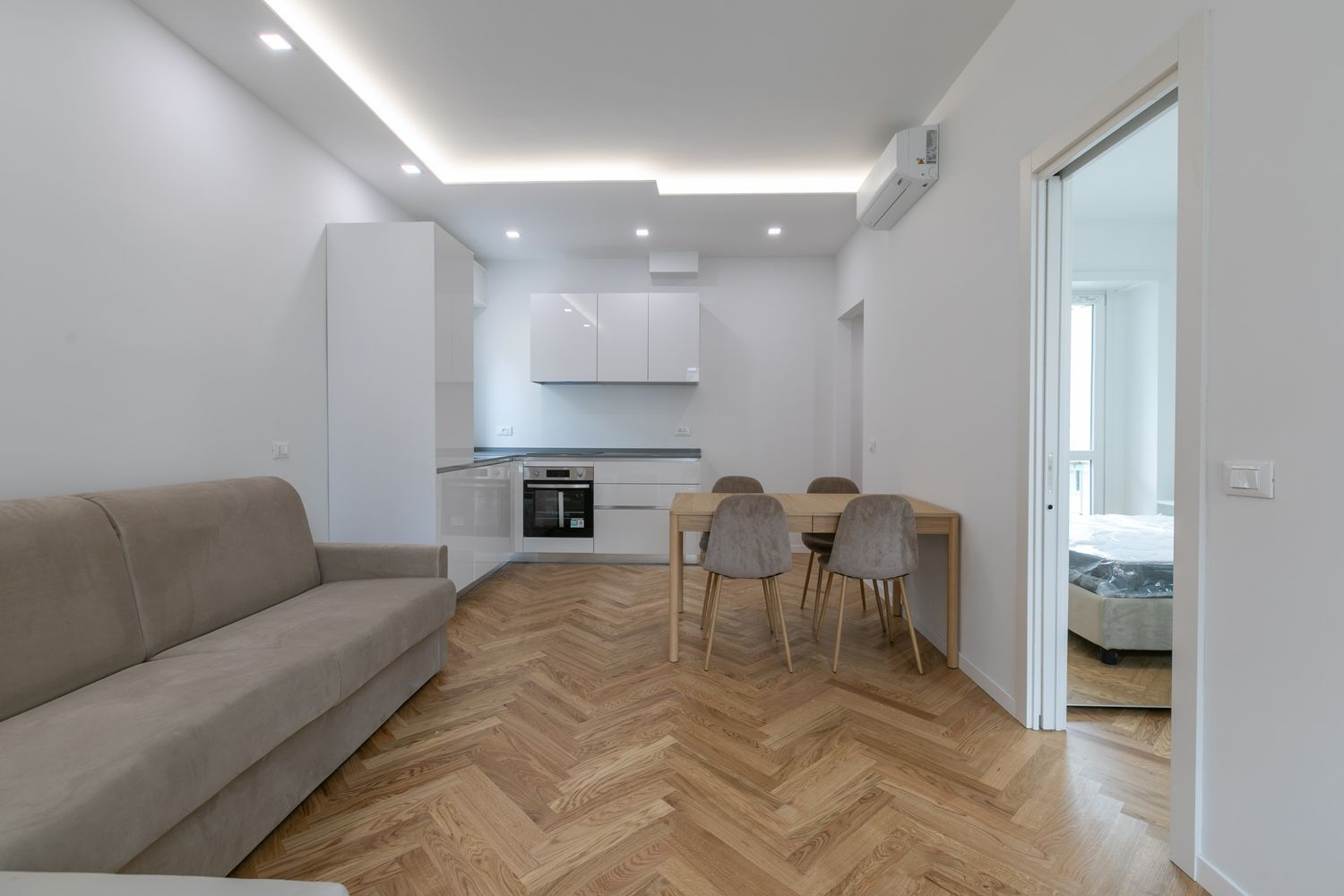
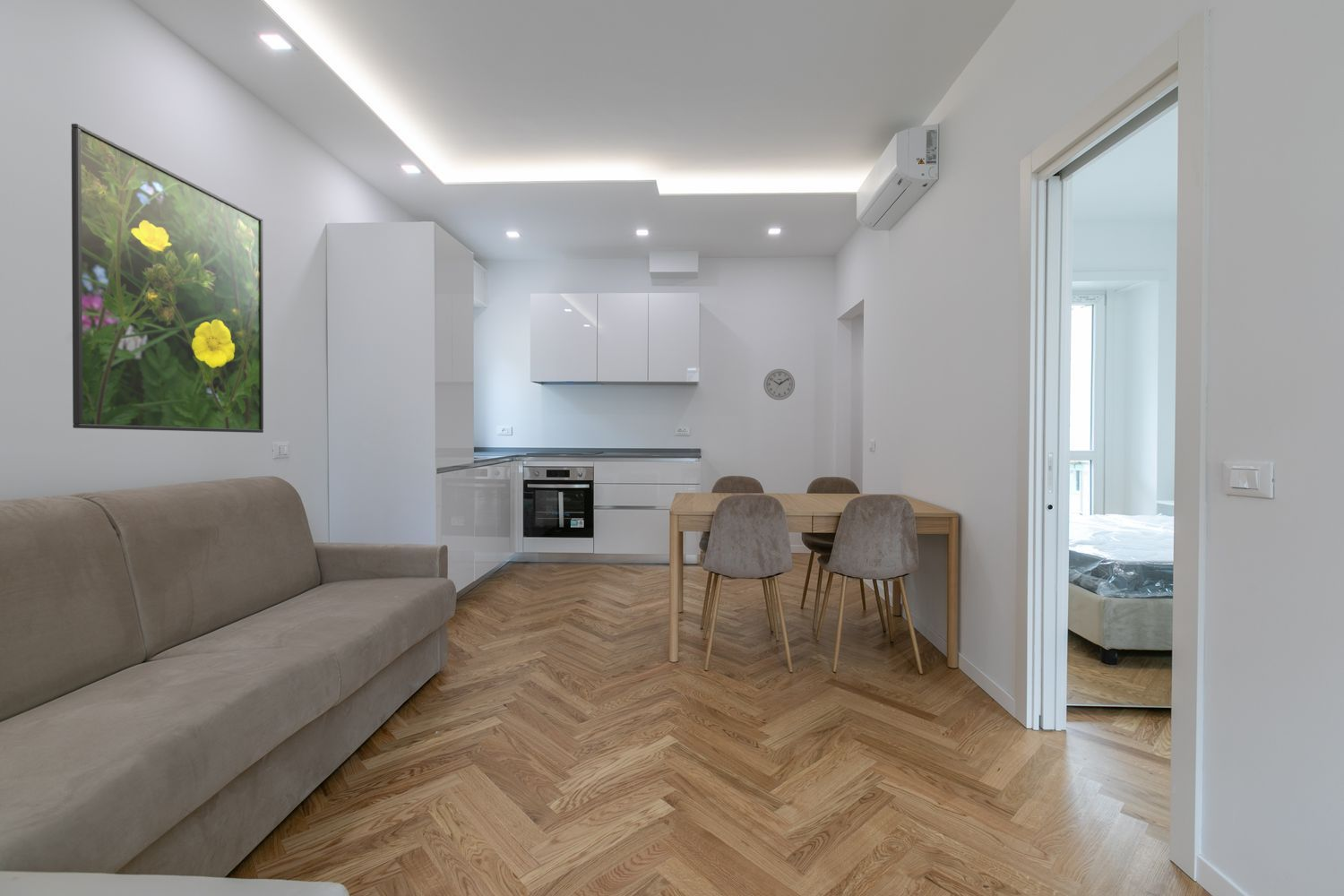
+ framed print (184, 305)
+ wall clock (779, 384)
